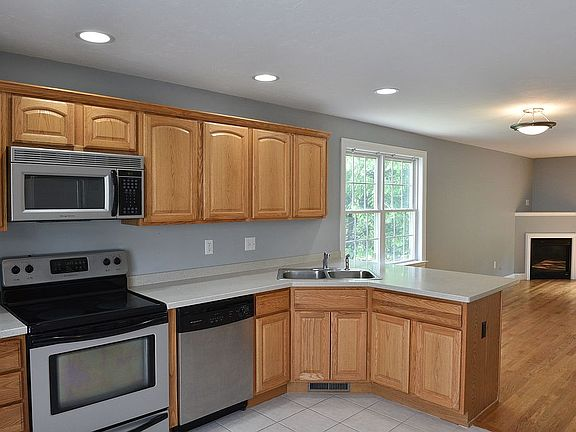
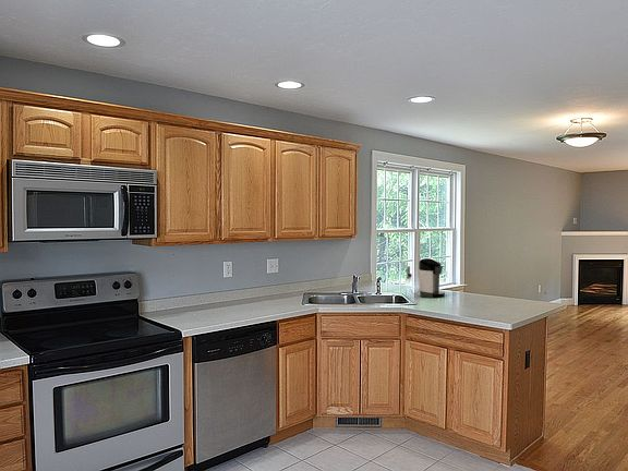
+ coffee maker (427, 277)
